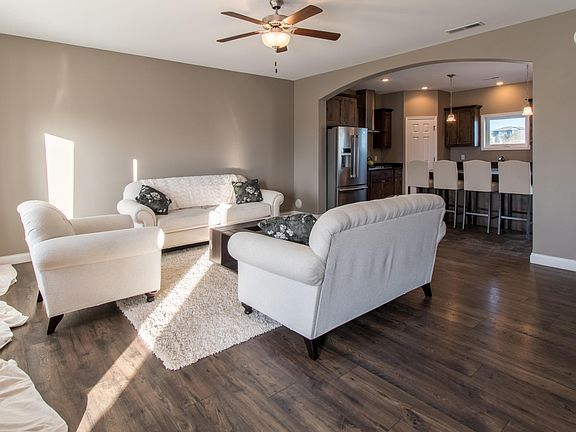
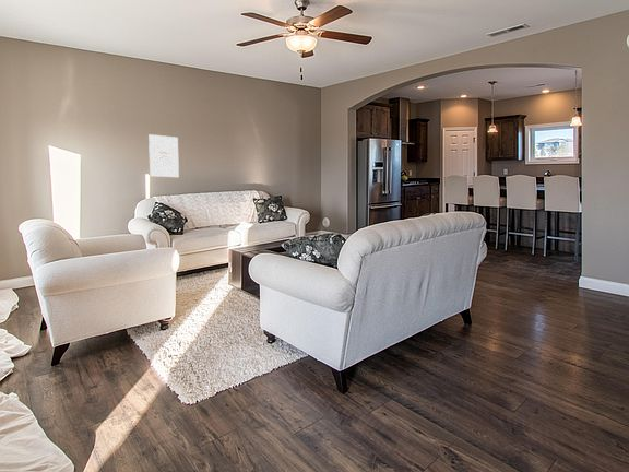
+ wall art (164, 156)
